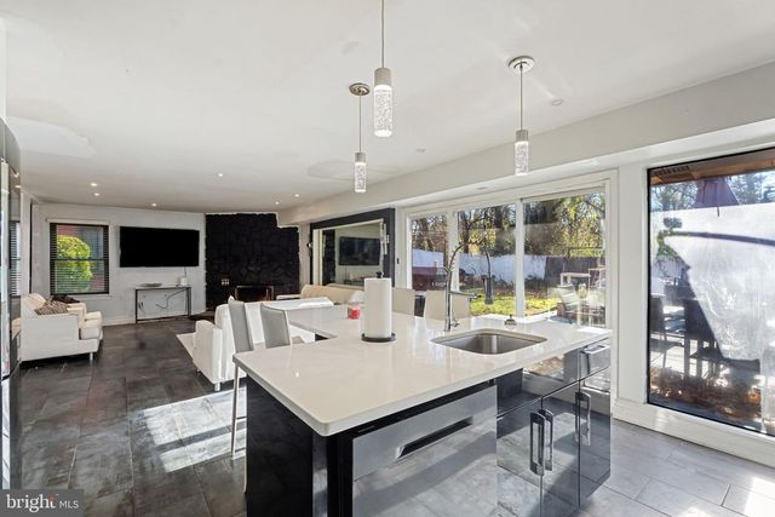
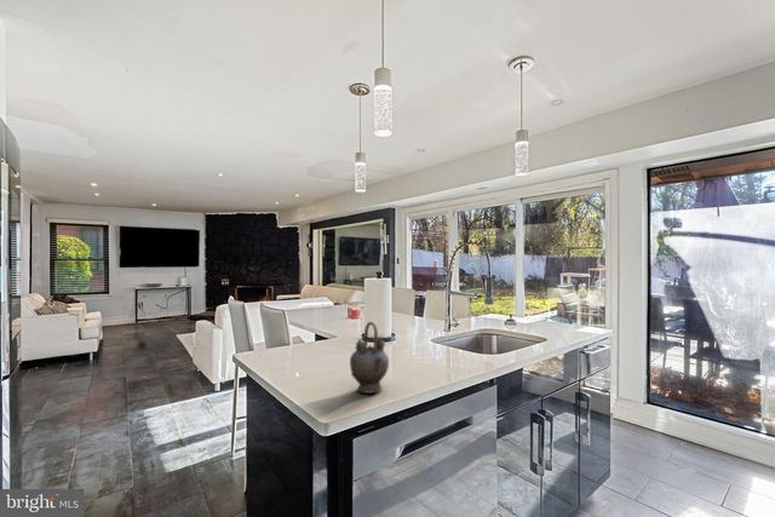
+ teapot (371, 356)
